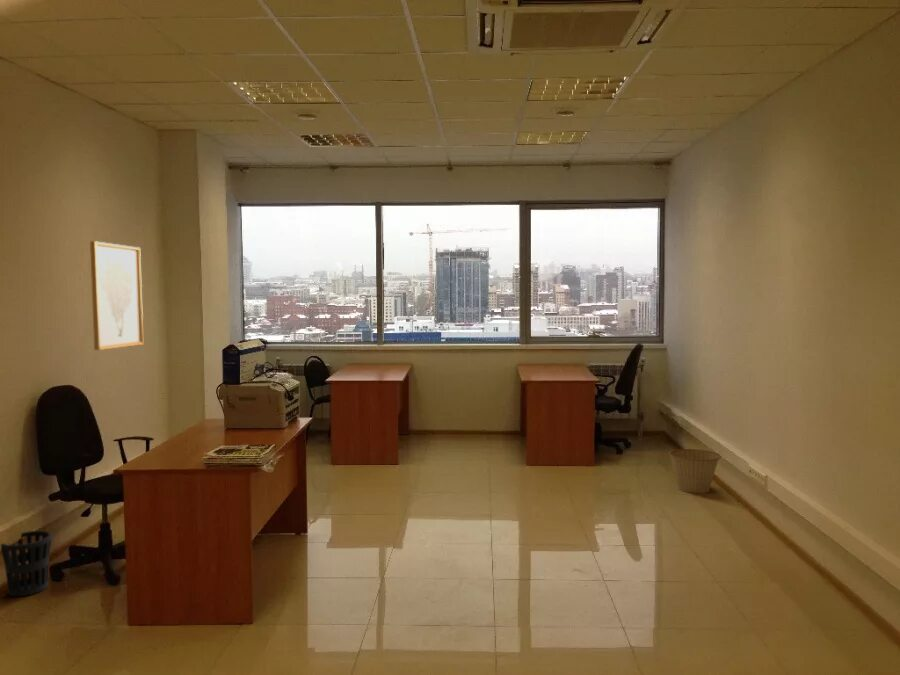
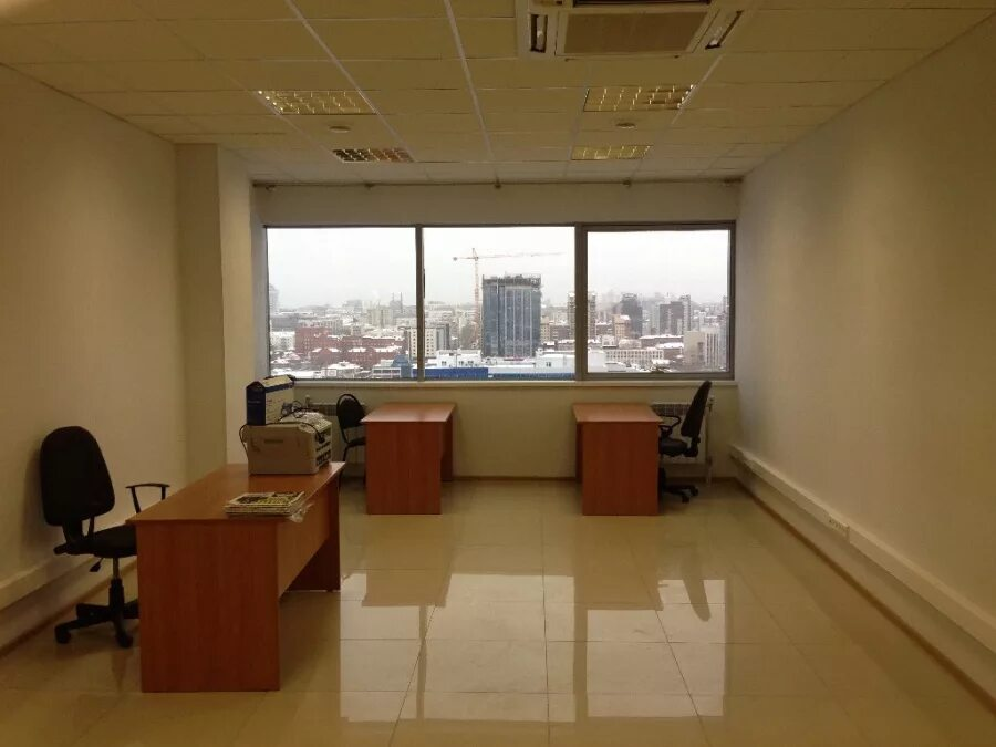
- wall art (118, 296)
- basket (694, 471)
- wastebasket (26, 563)
